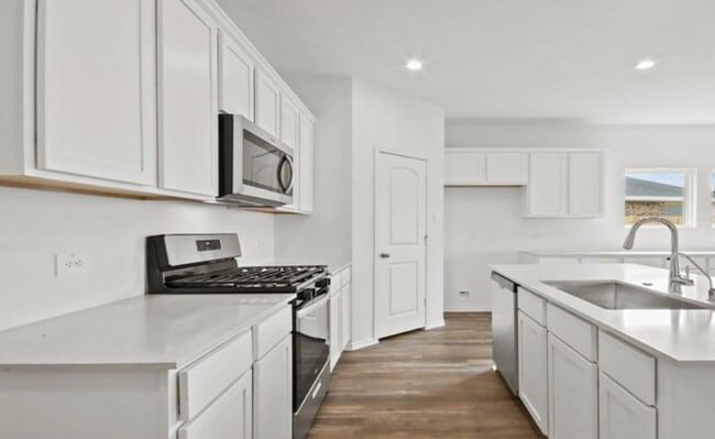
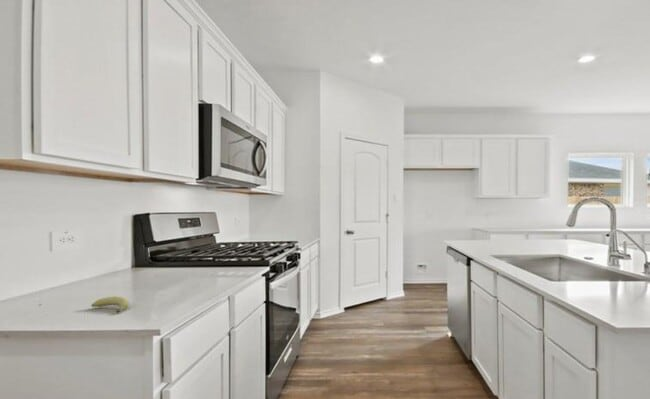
+ fruit (113, 303)
